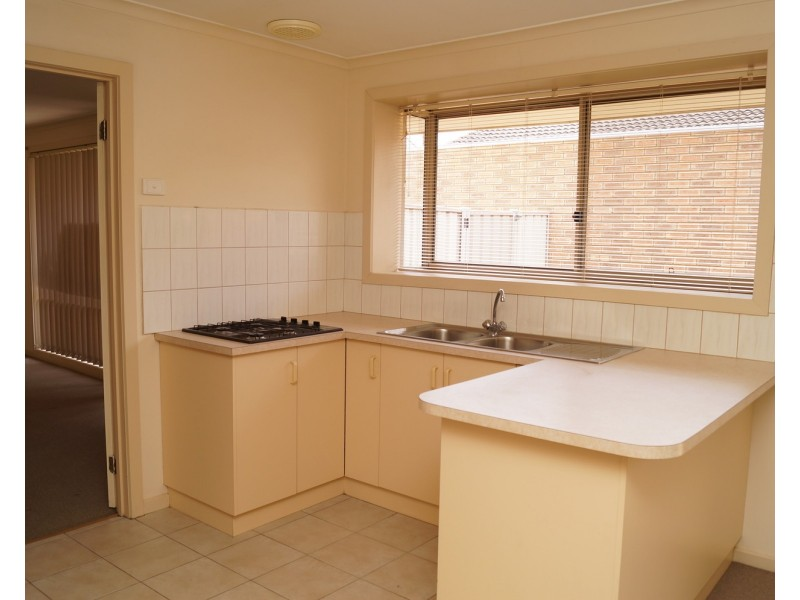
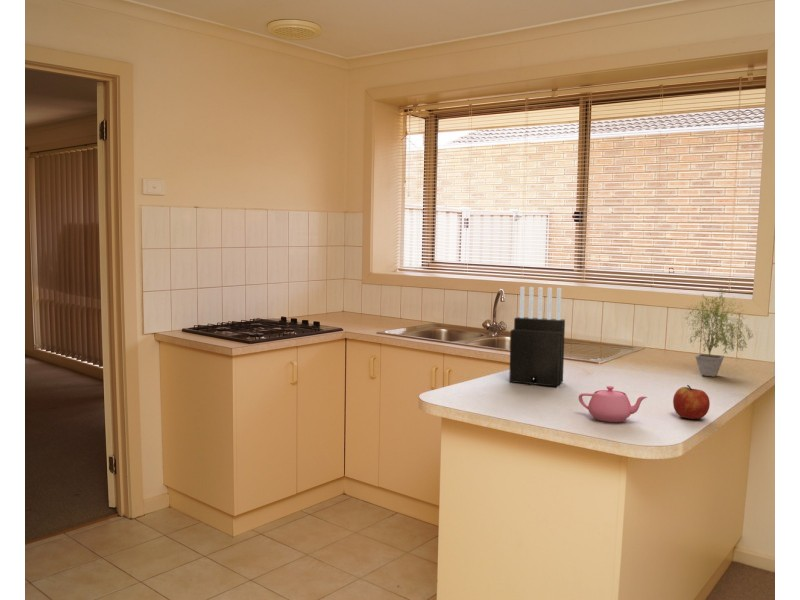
+ knife block (536, 335)
+ teapot (612, 402)
+ potted plant (716, 331)
+ apple (691, 401)
